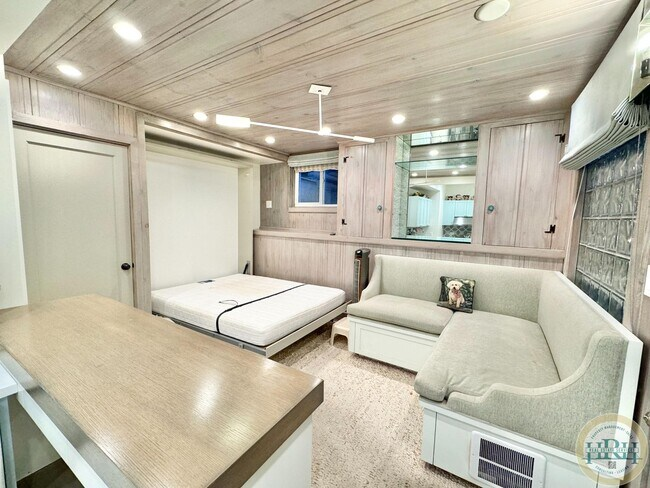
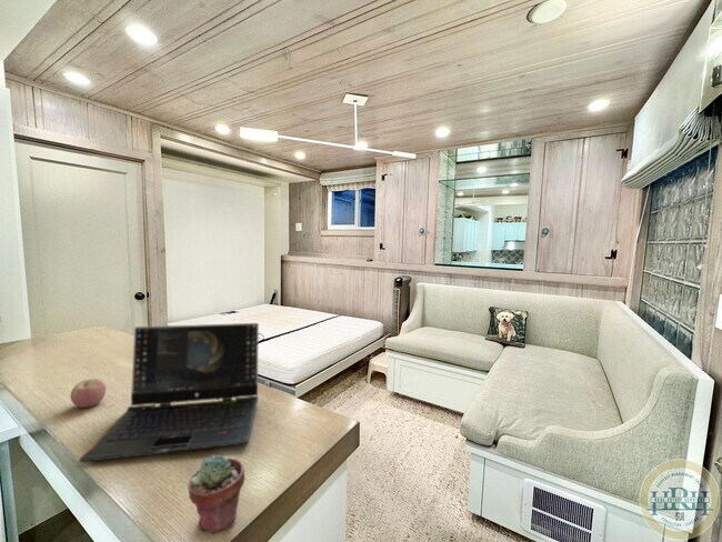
+ laptop computer (185, 381)
+ potted succulent (217, 488)
+ apple (88, 392)
